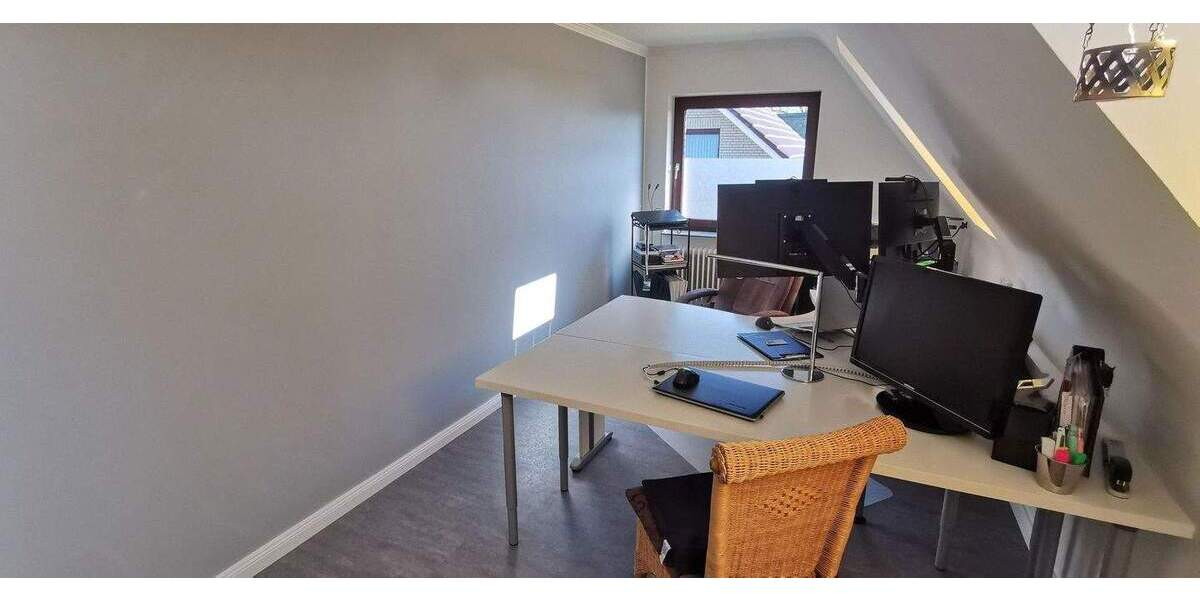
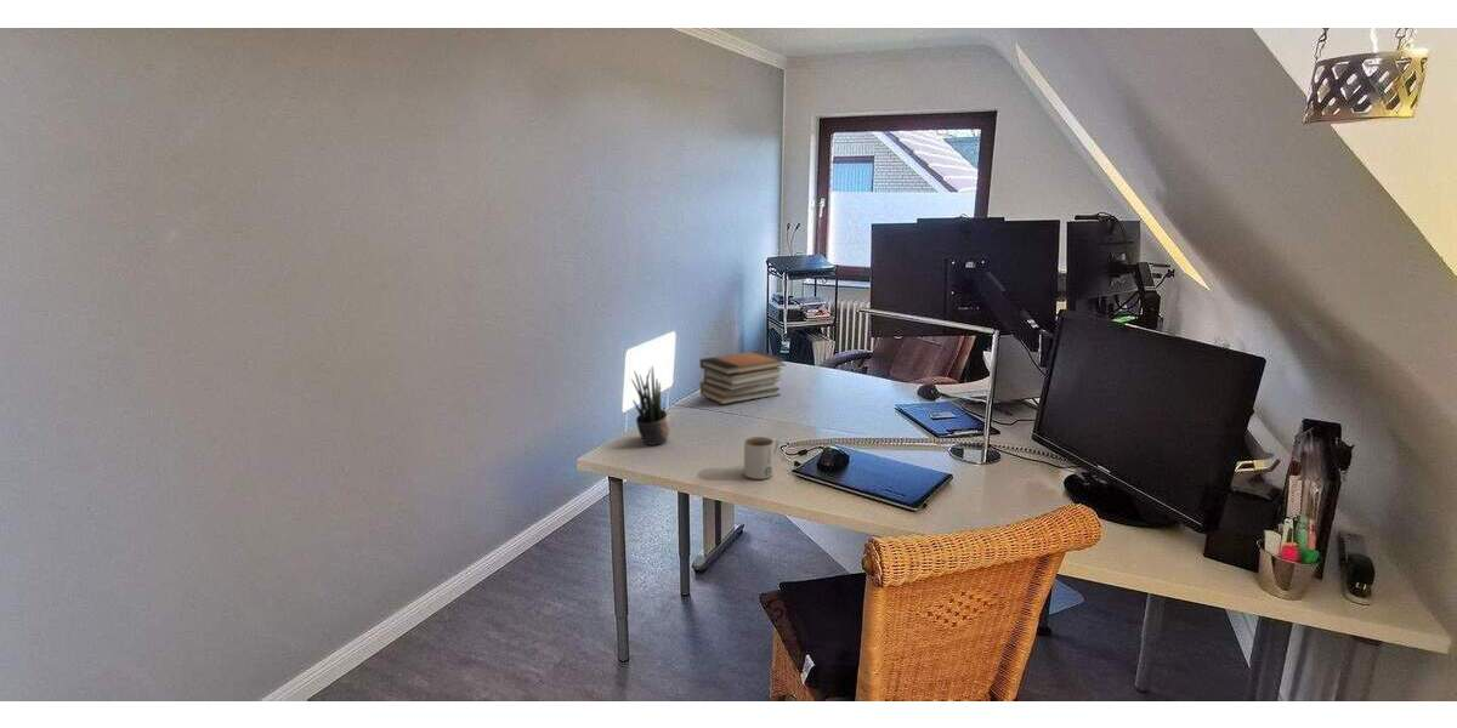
+ mug (762, 455)
+ book stack (742, 376)
+ potted plant (648, 404)
